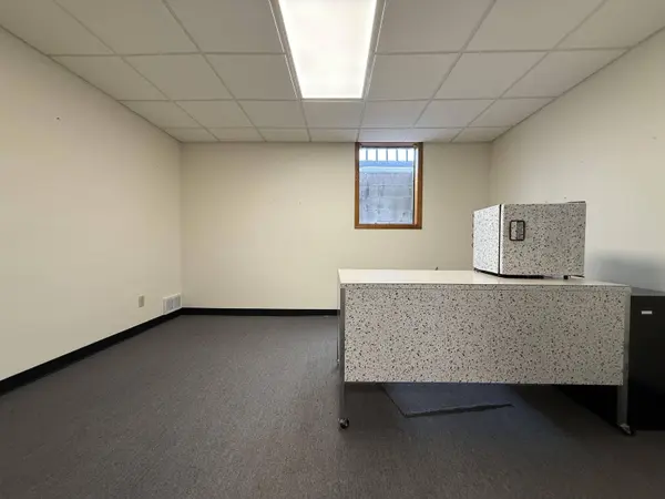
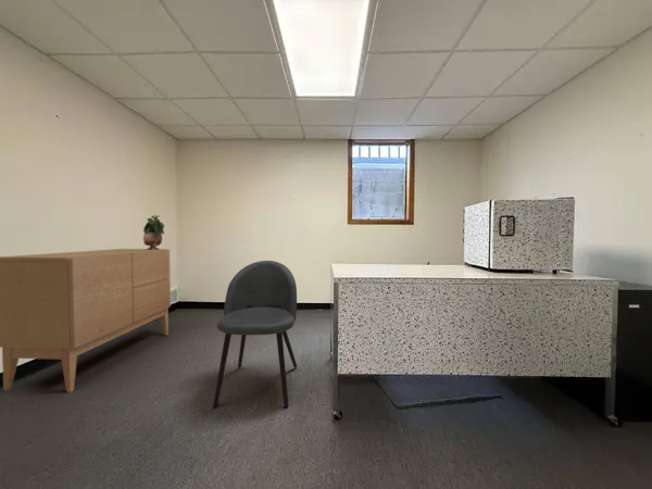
+ dining chair (260, 324)
+ potted plant (153, 231)
+ sideboard (103, 304)
